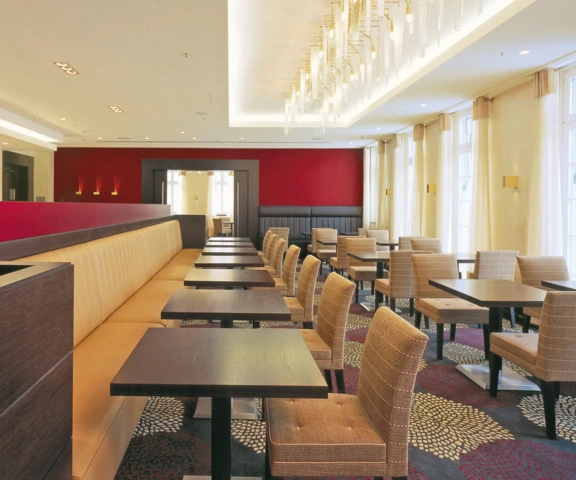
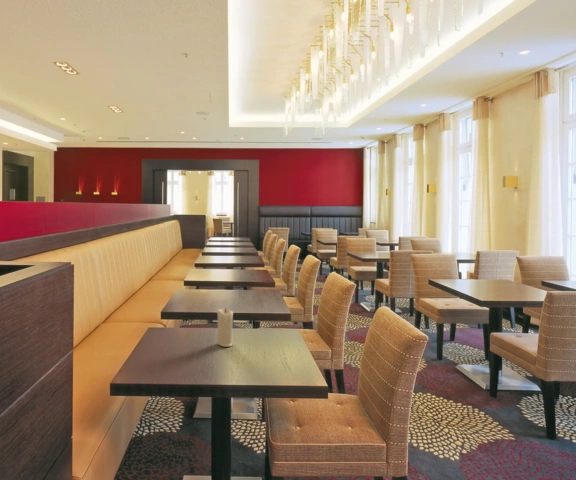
+ candle (225, 326)
